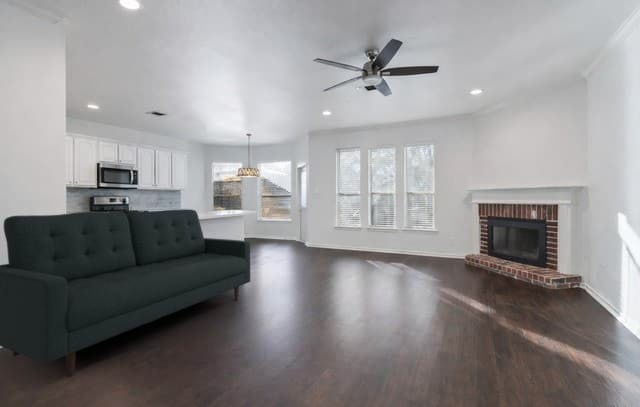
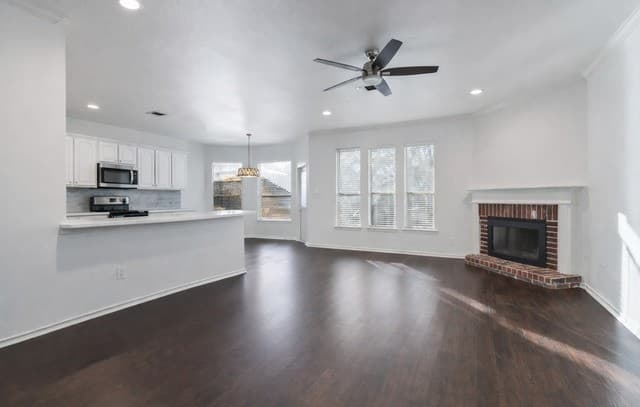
- sofa (148, 266)
